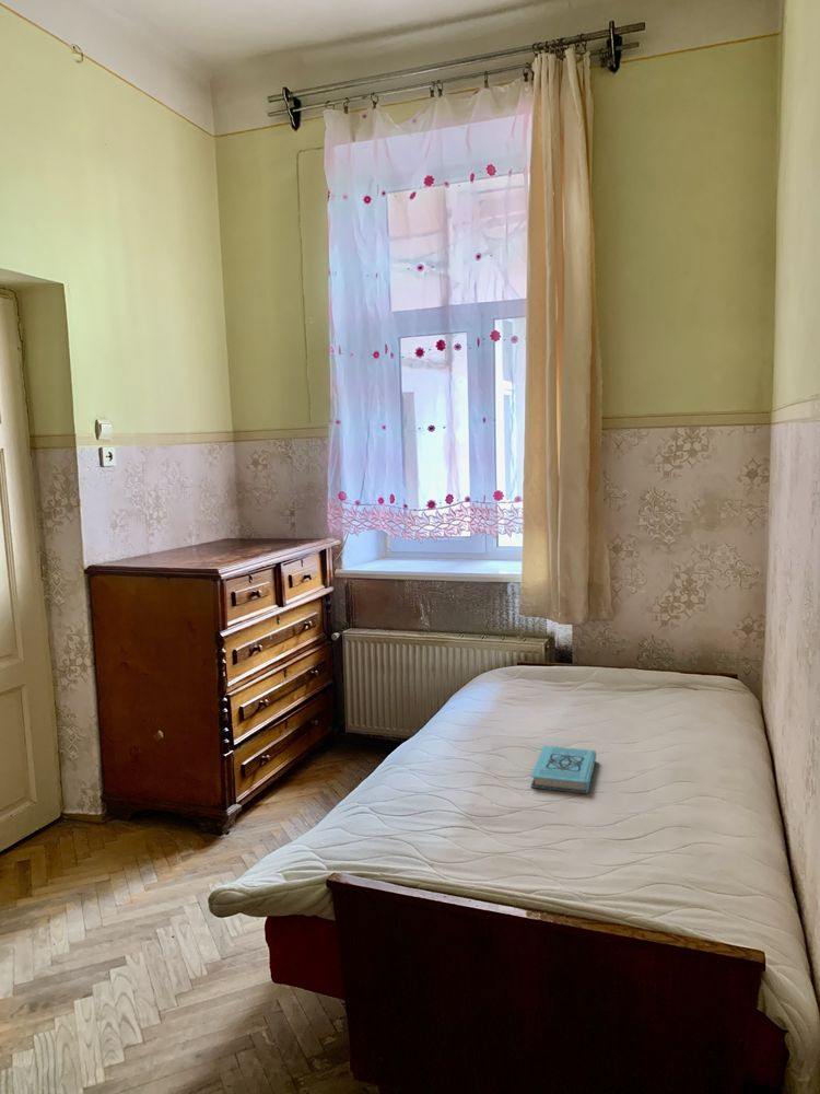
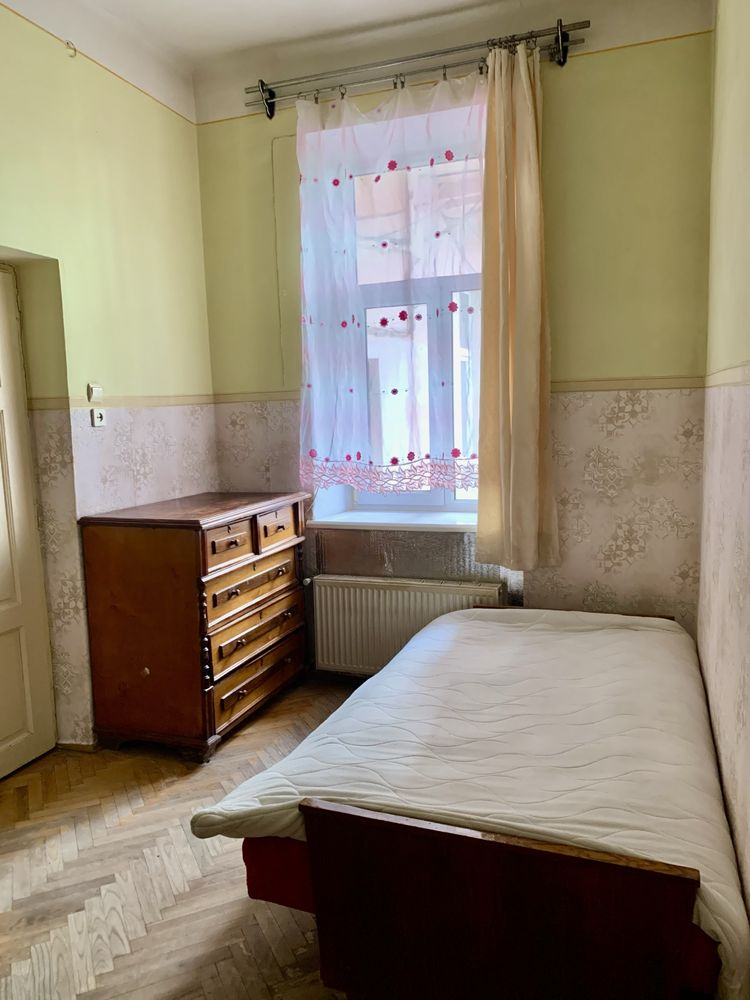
- book (564, 768)
